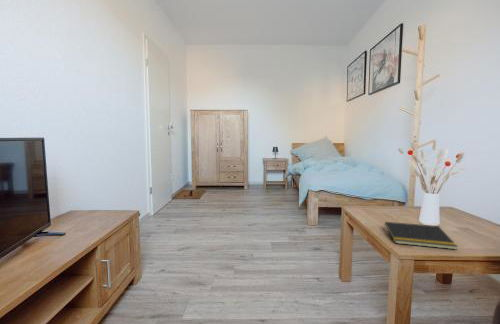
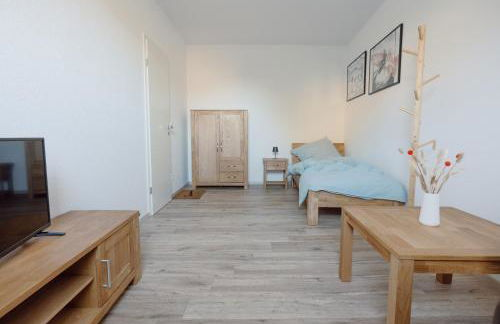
- notepad (417, 234)
